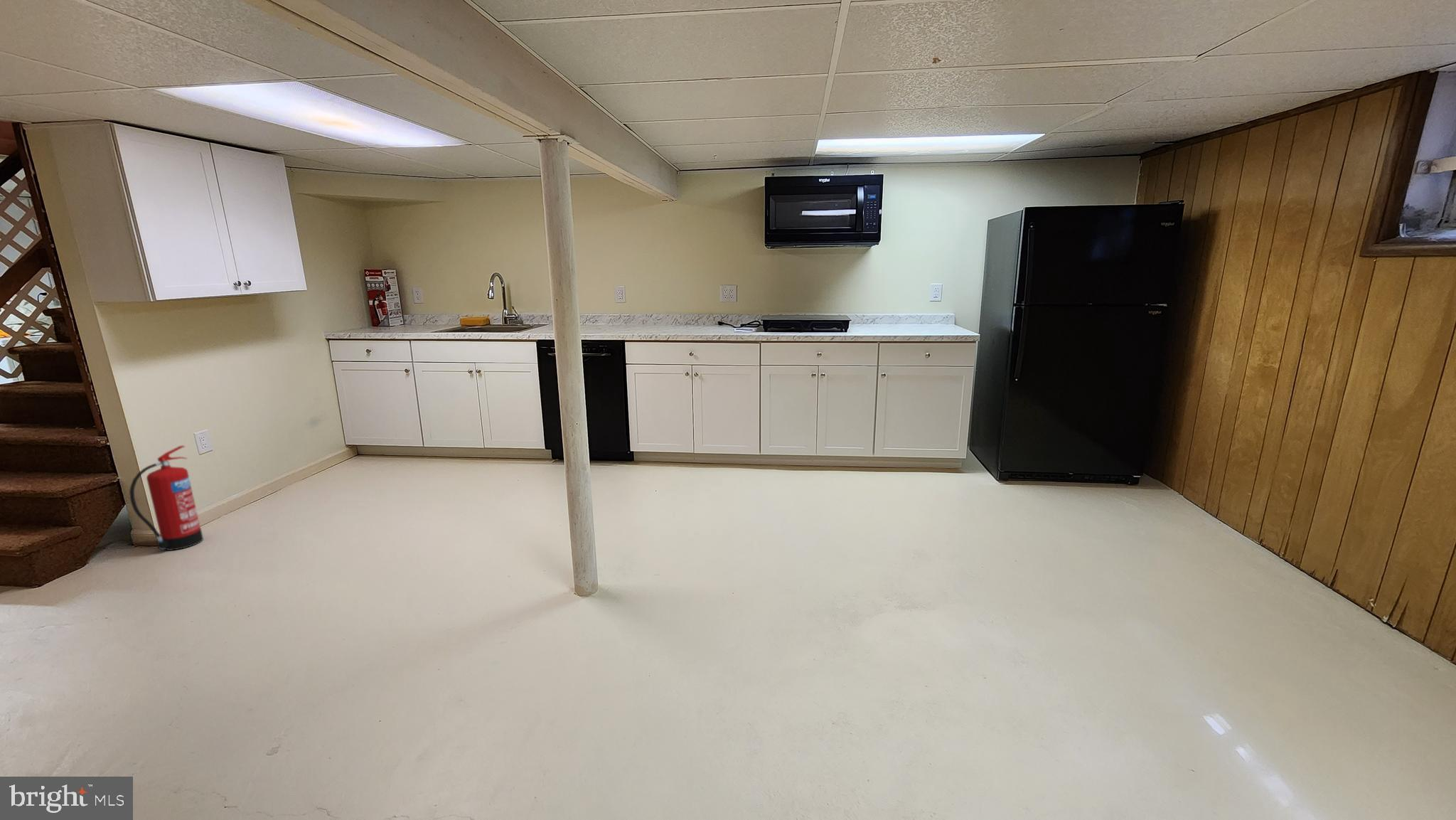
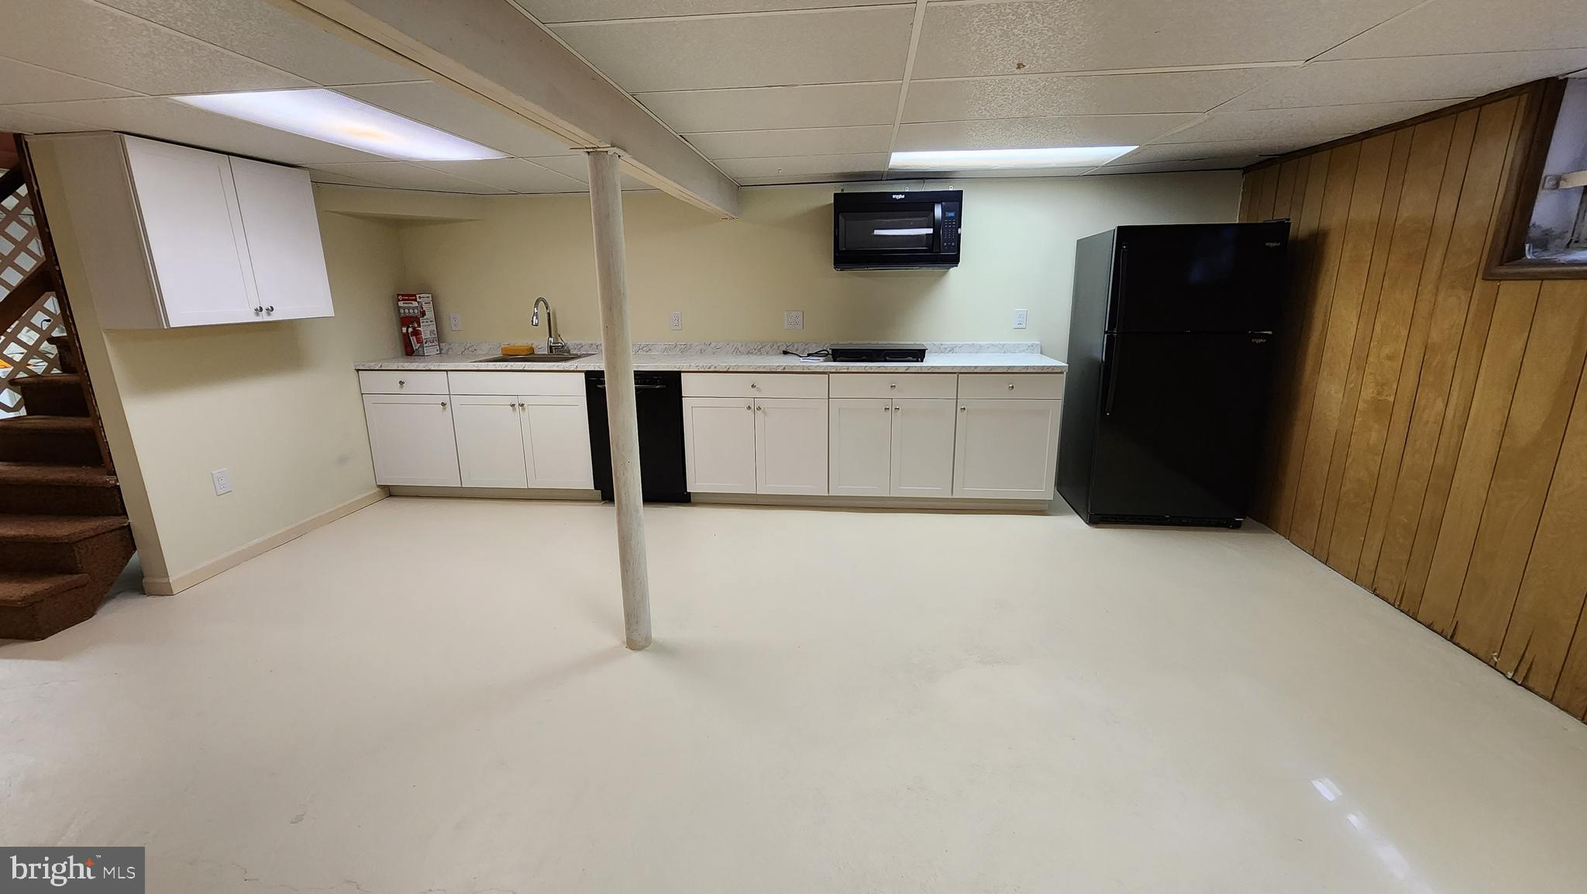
- fire extinguisher (165, 500)
